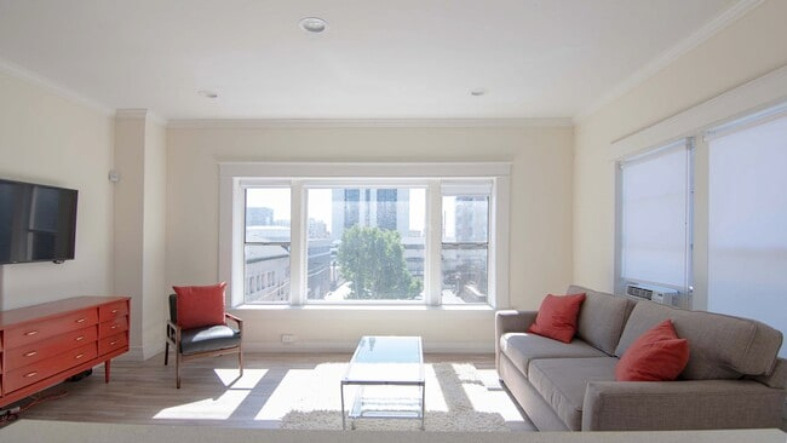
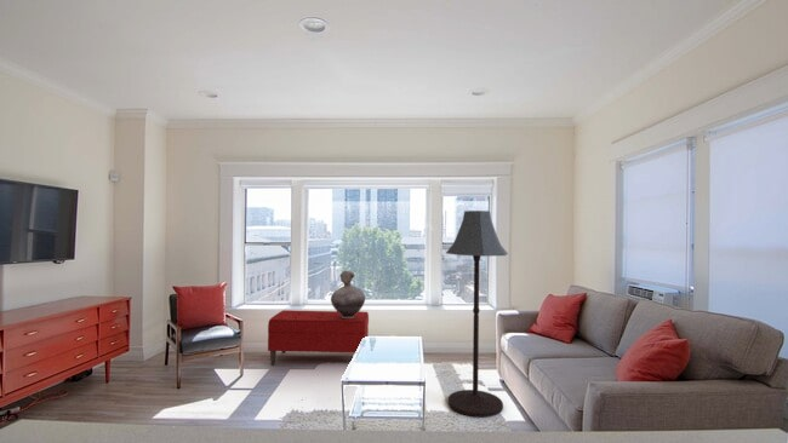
+ floor lamp (475, 307)
+ bench (320, 336)
+ vessel (348, 293)
